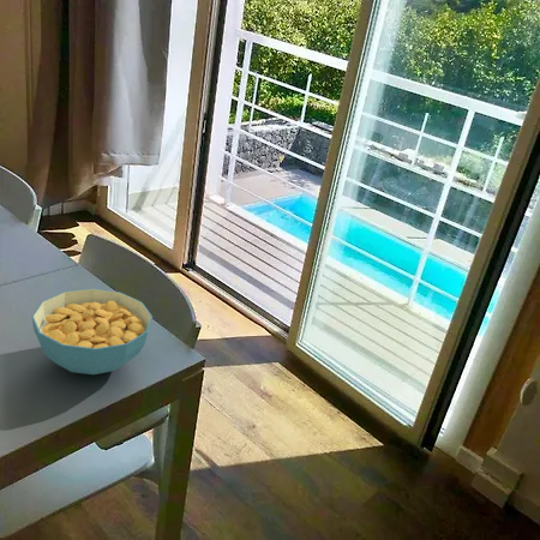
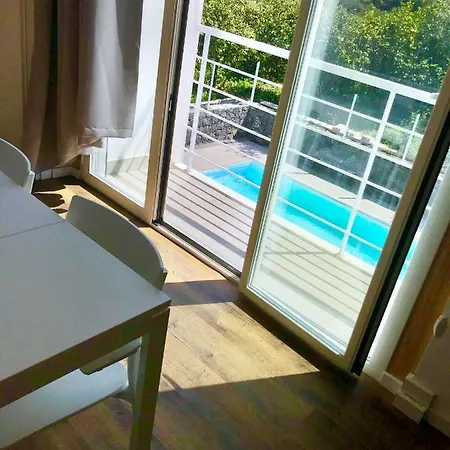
- cereal bowl (92, 340)
